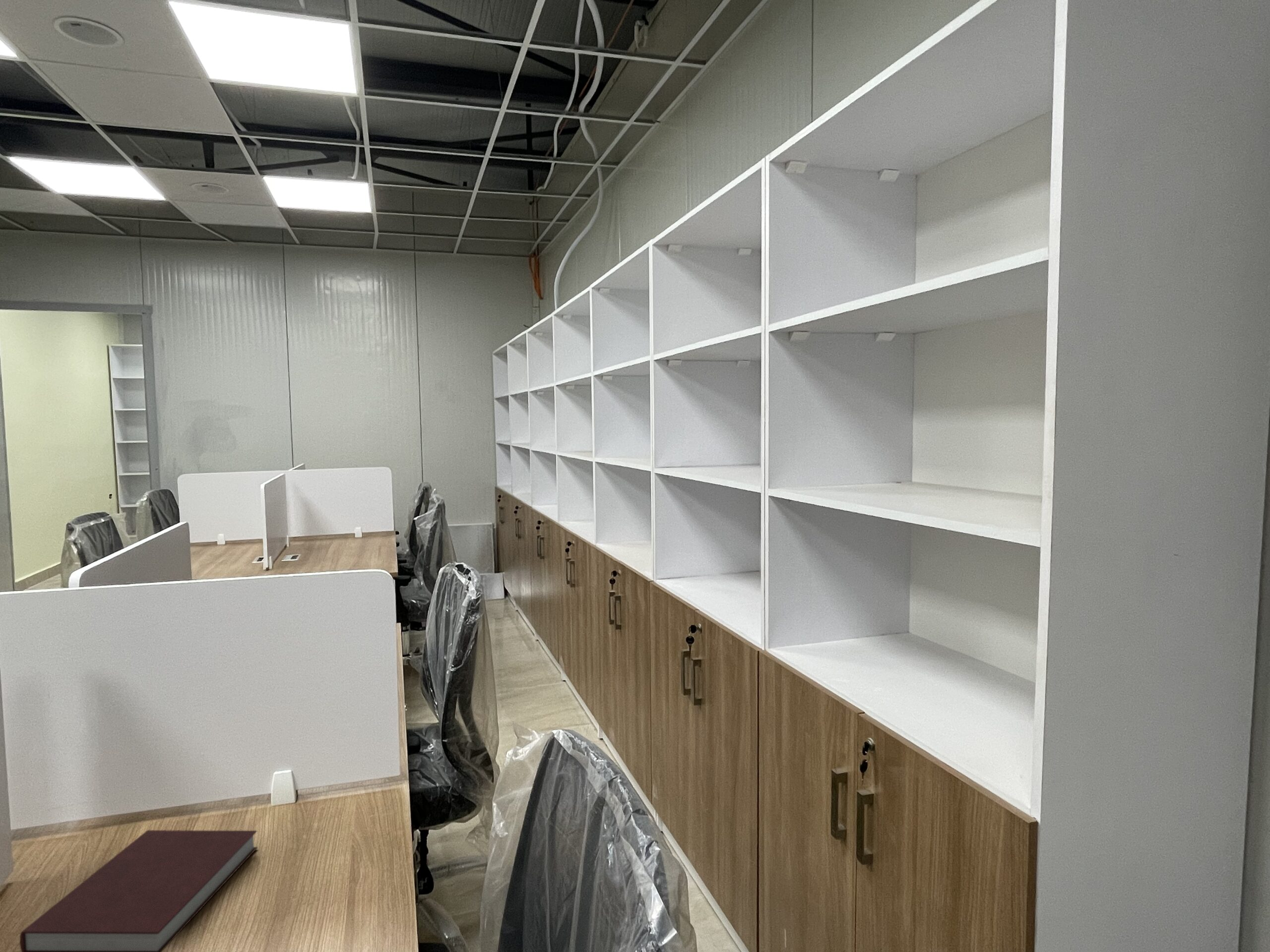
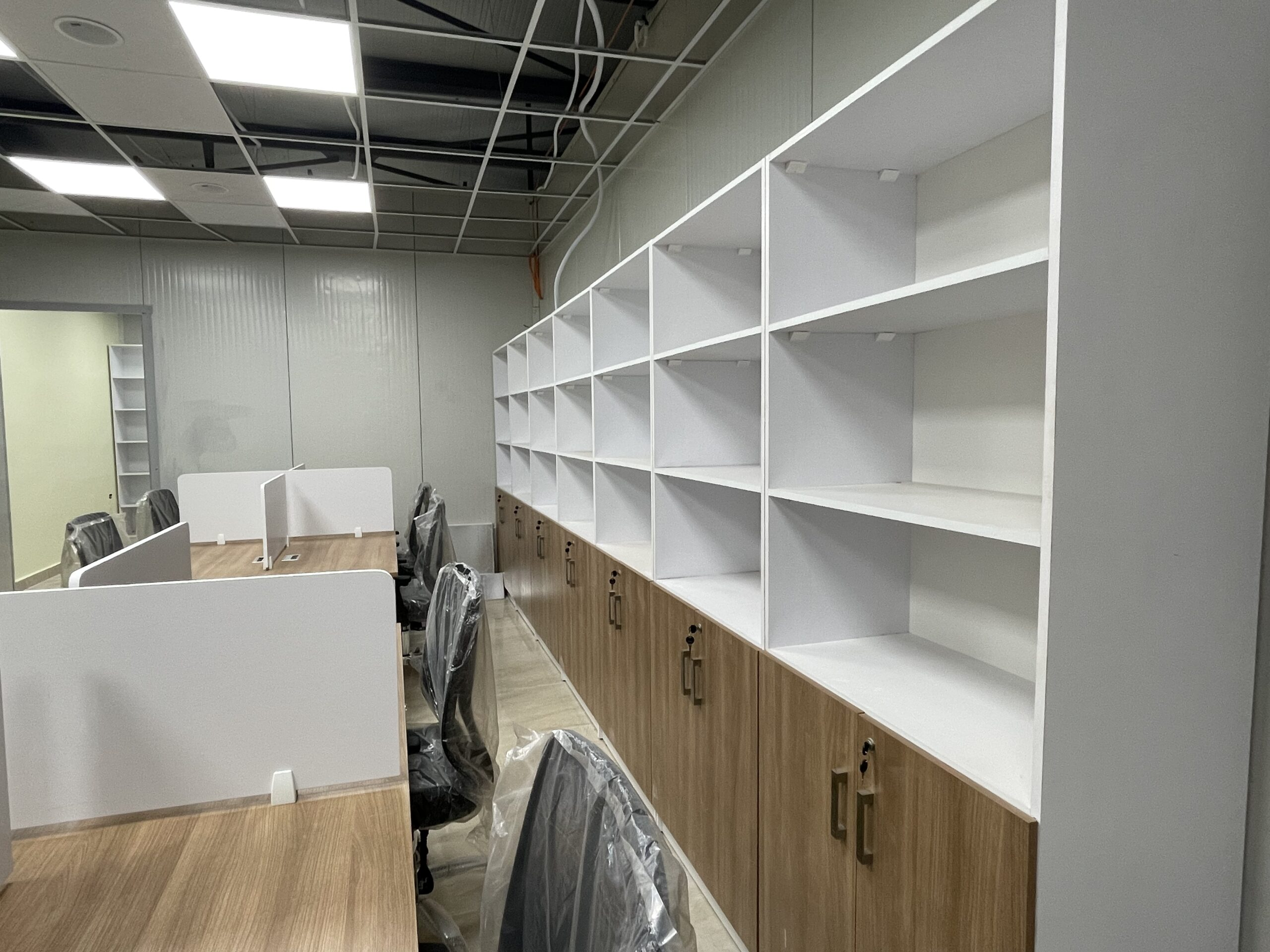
- notebook (152, 885)
